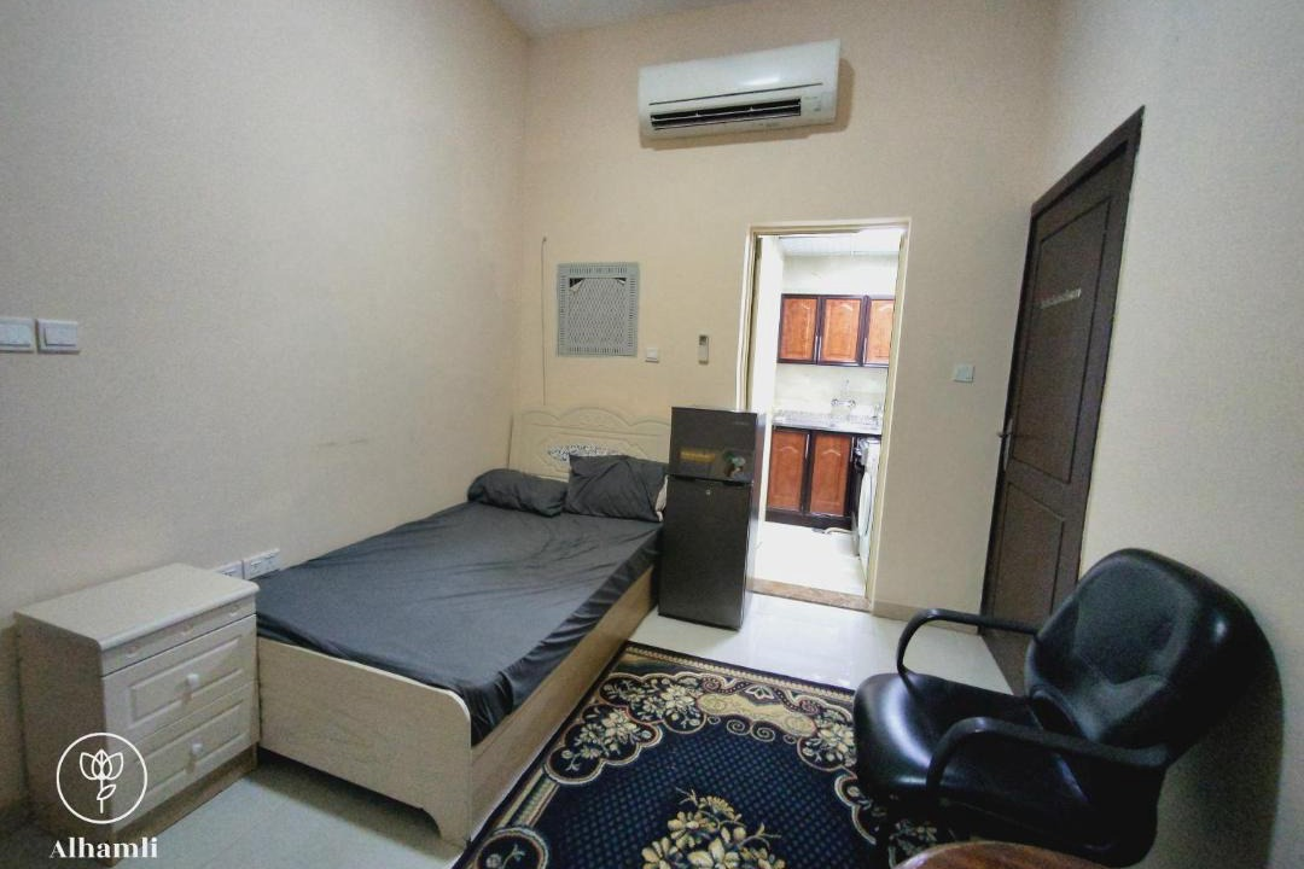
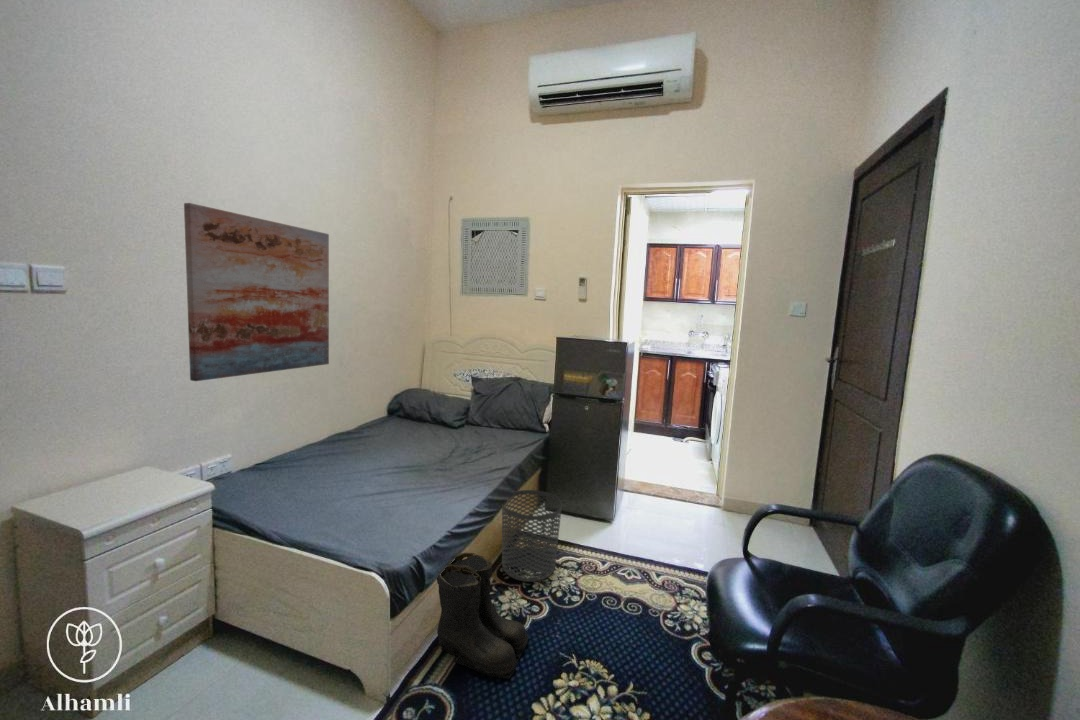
+ waste bin (530, 534)
+ wall art (268, 297)
+ boots (482, 609)
